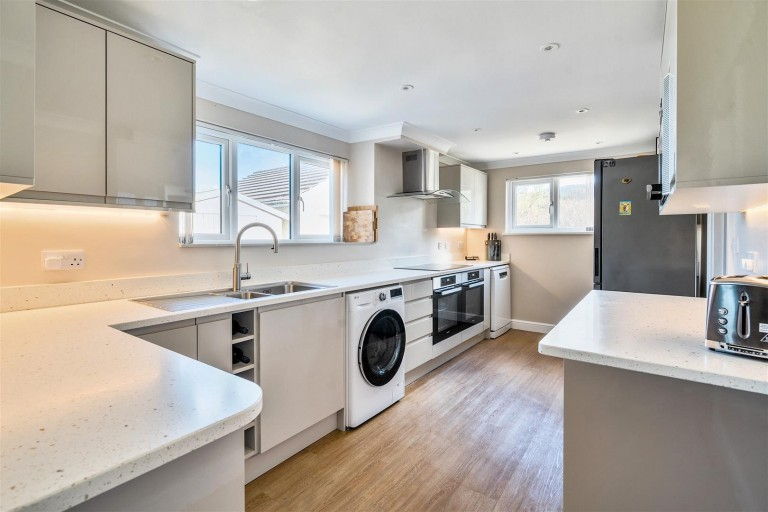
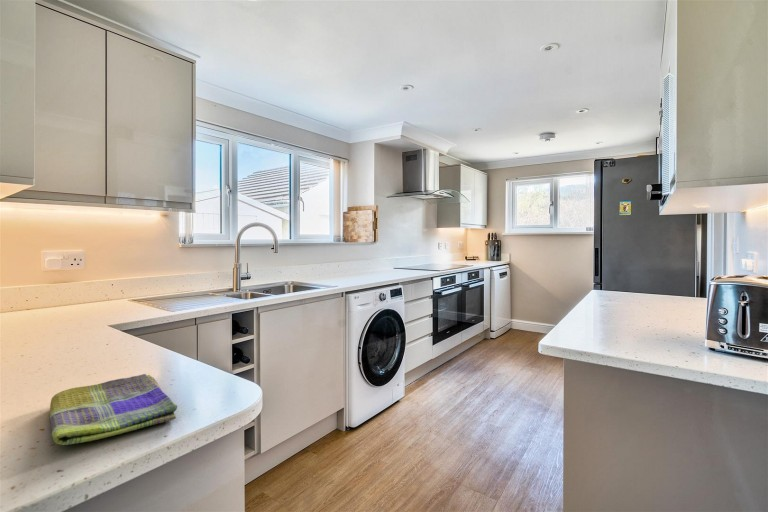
+ dish towel (112, 403)
